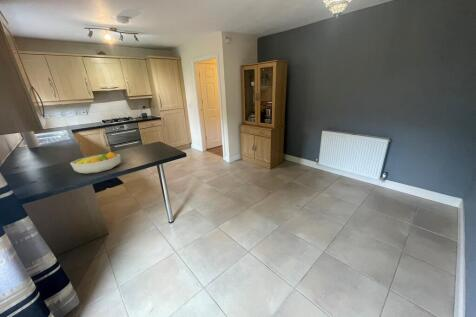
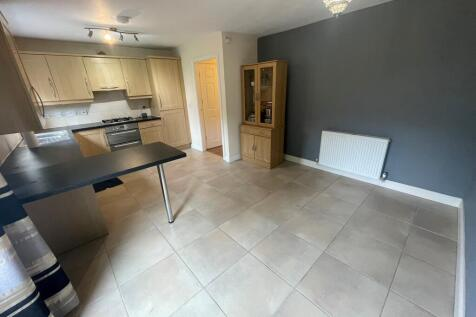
- fruit bowl (97, 161)
